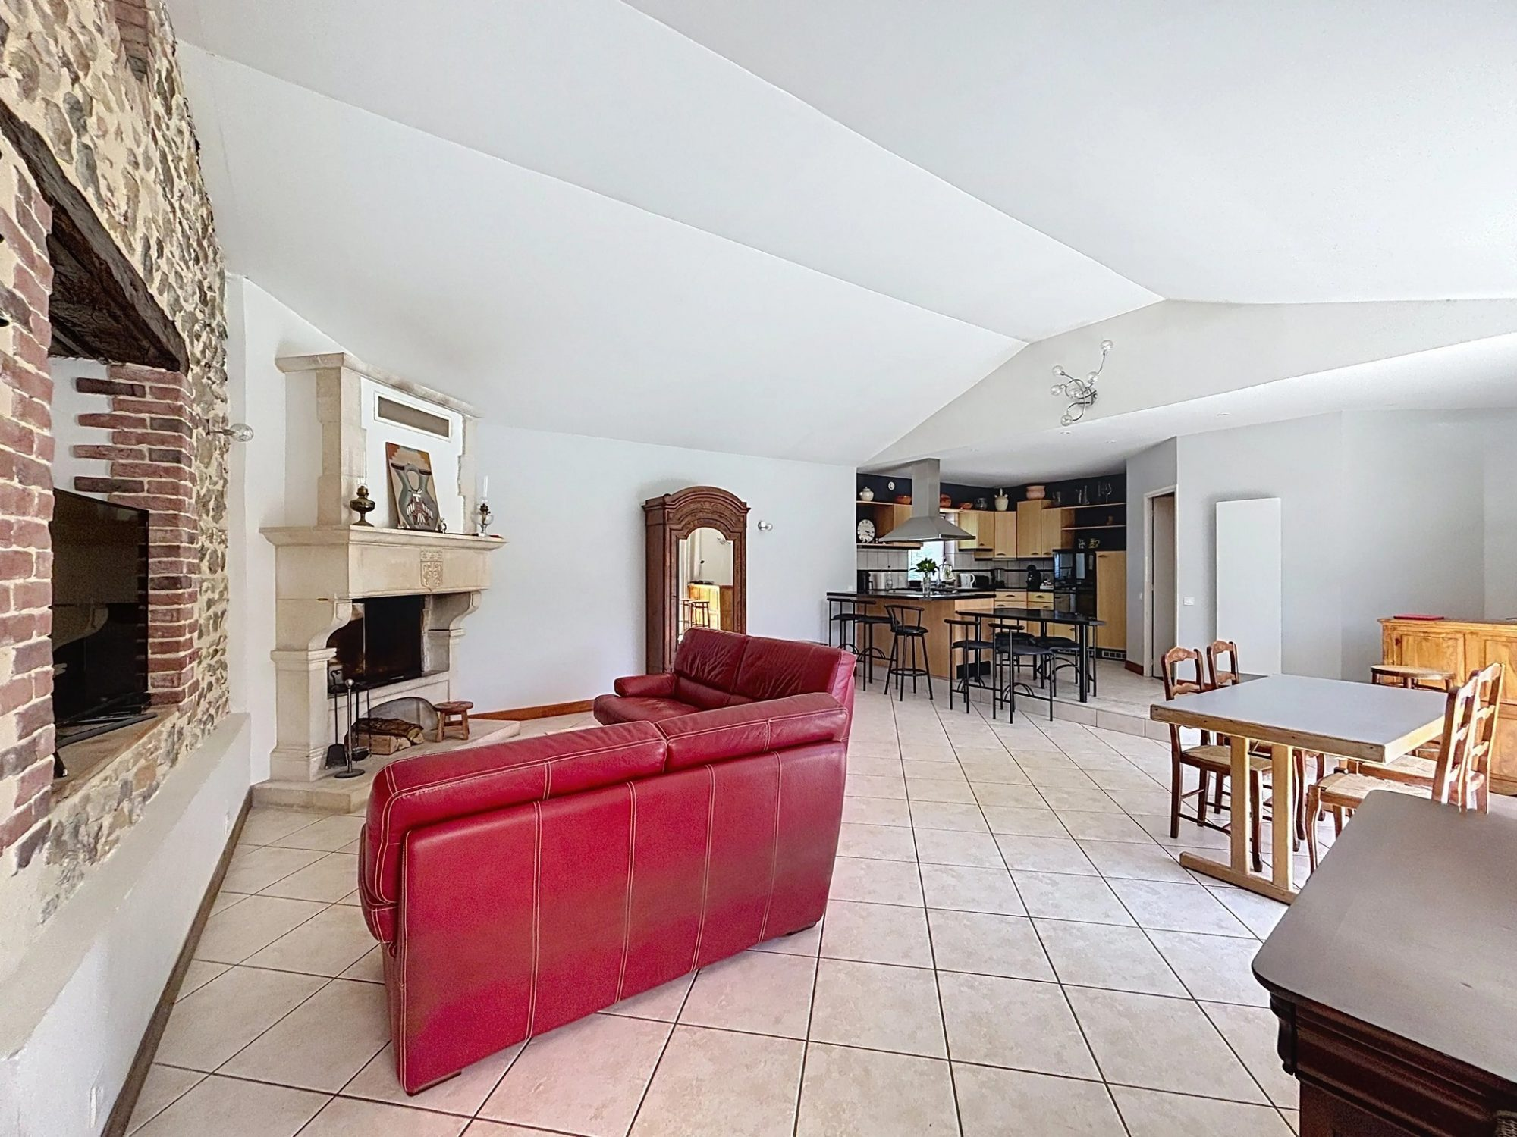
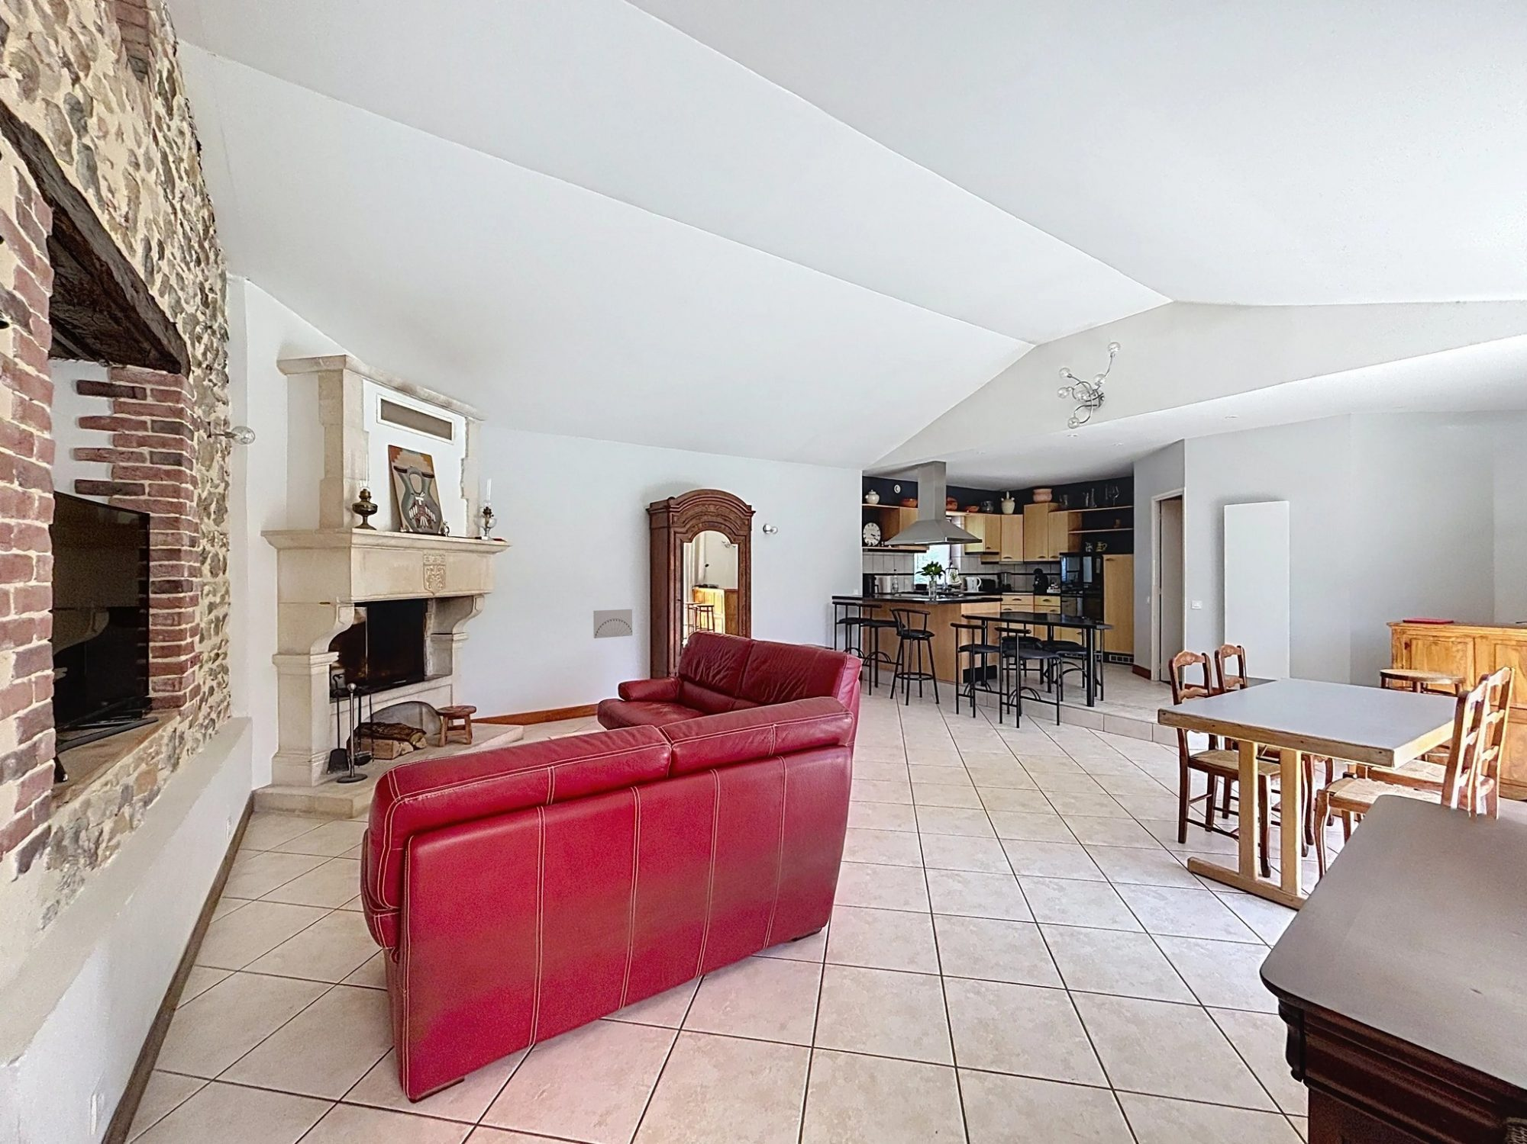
+ wall art (613, 624)
